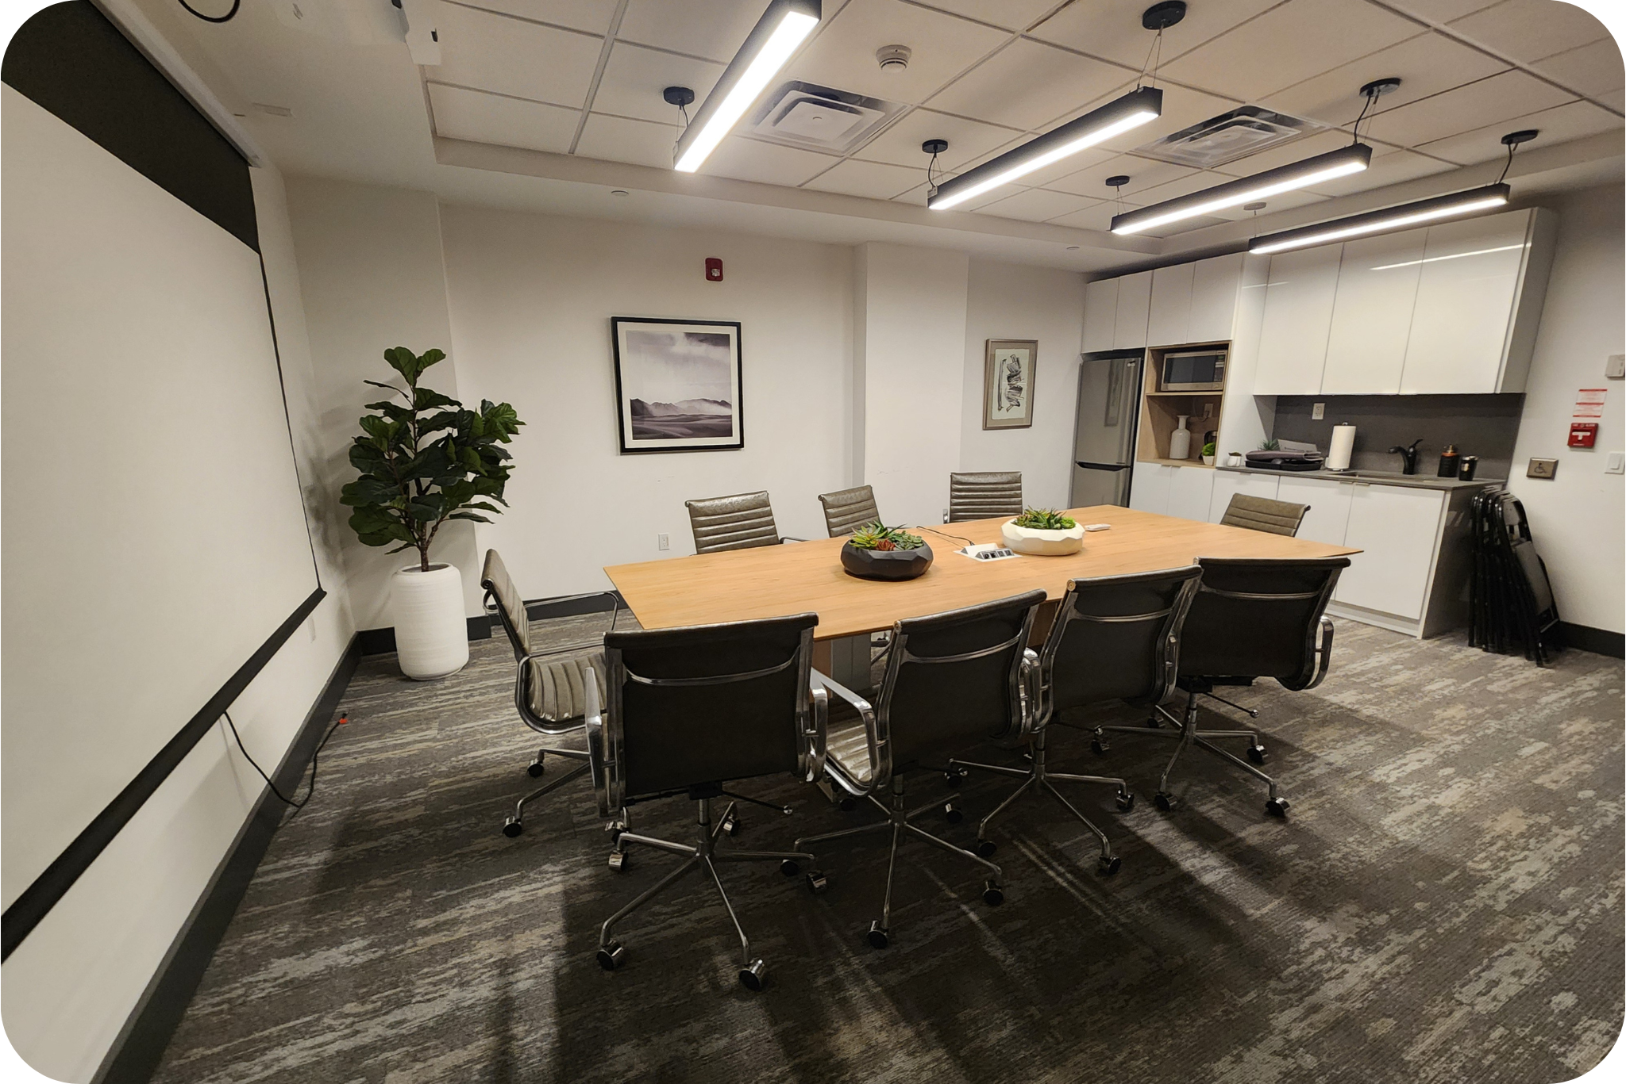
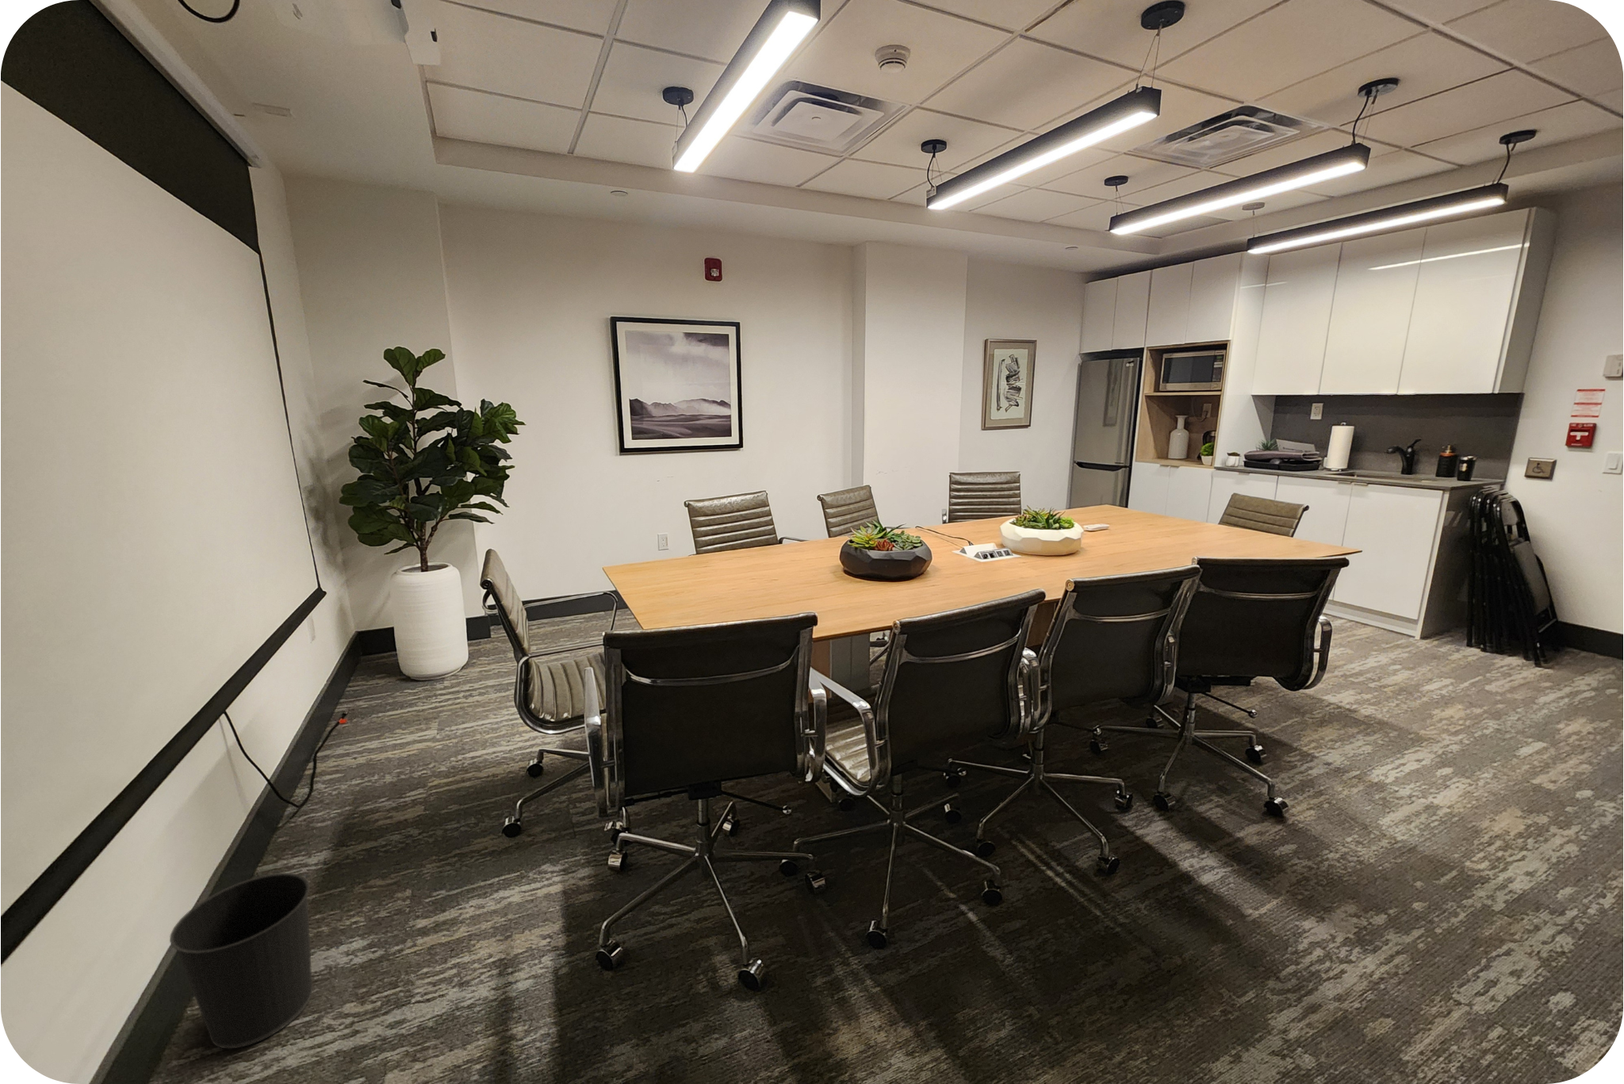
+ wastebasket (253, 961)
